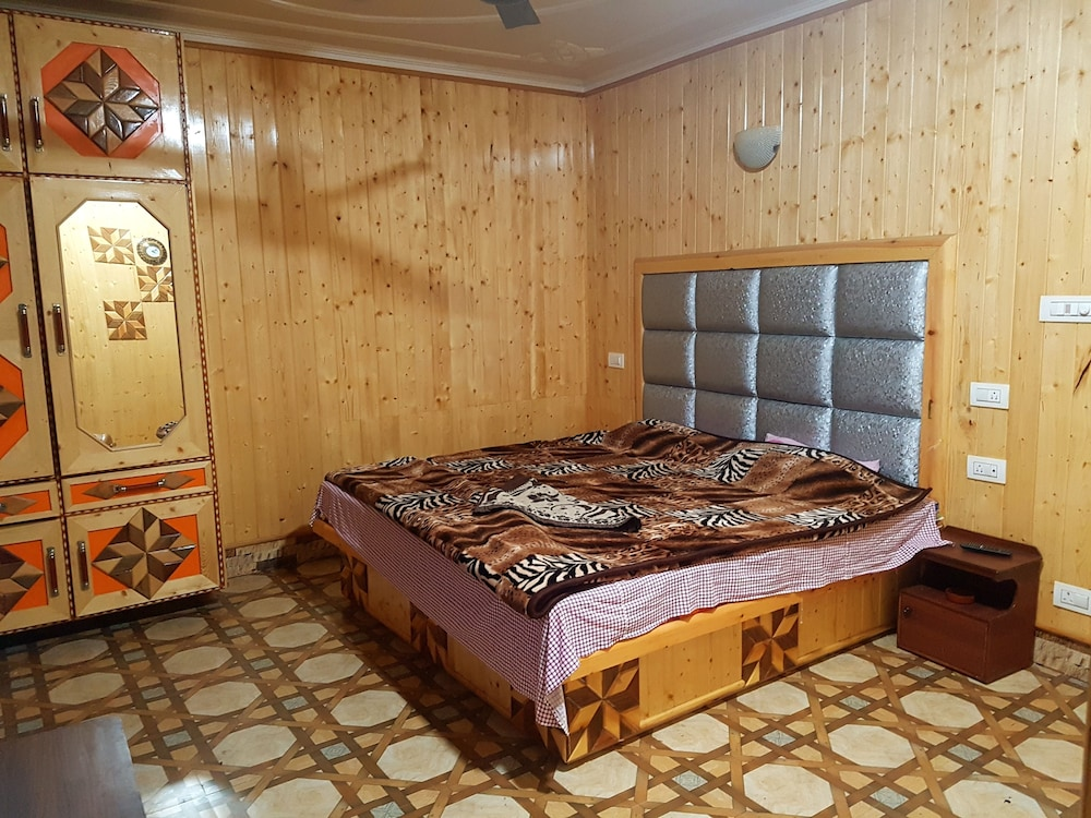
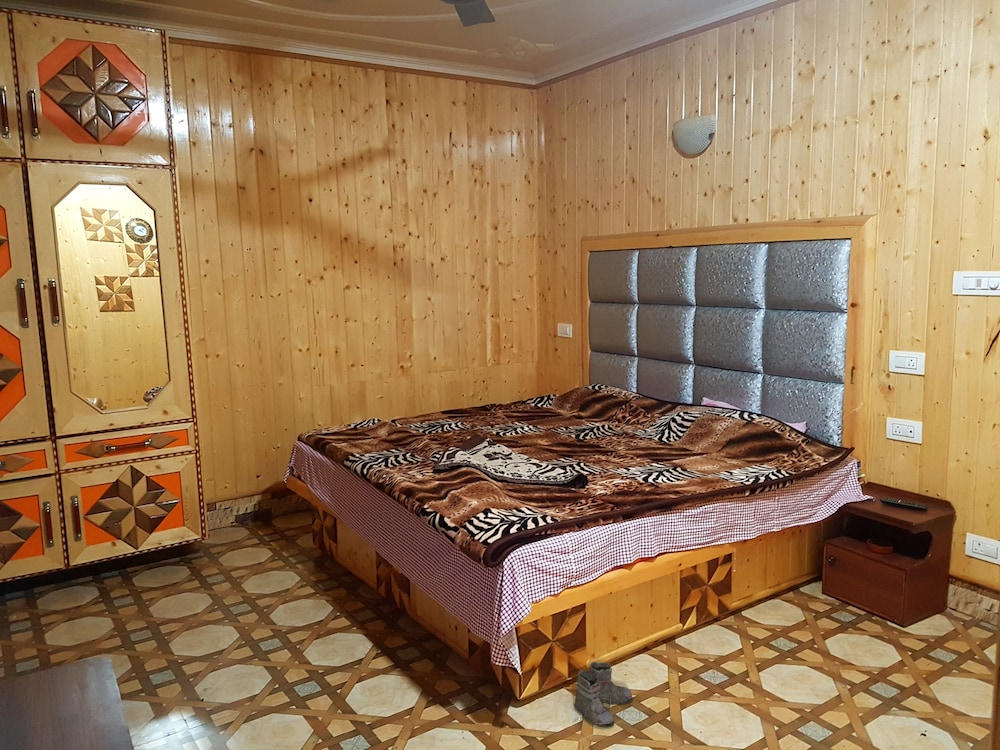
+ boots (601, 690)
